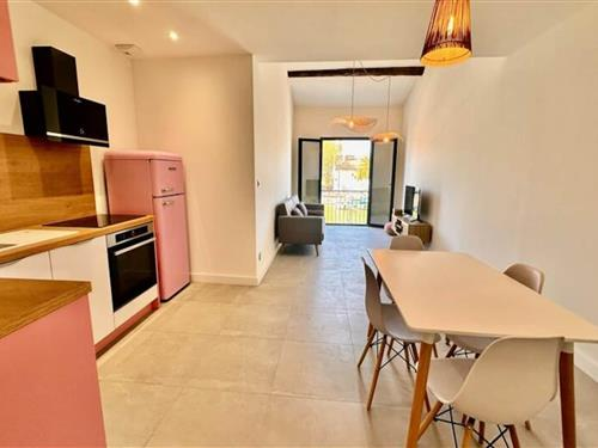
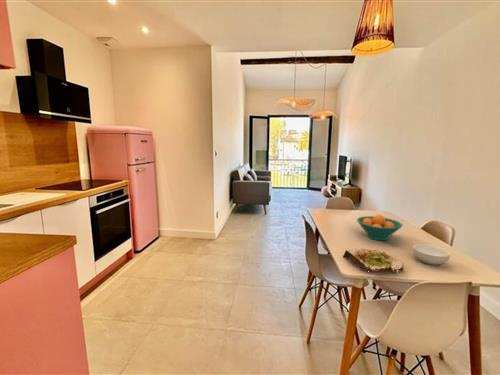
+ salad plate (373, 257)
+ cereal bowl (430, 255)
+ fruit bowl (378, 226)
